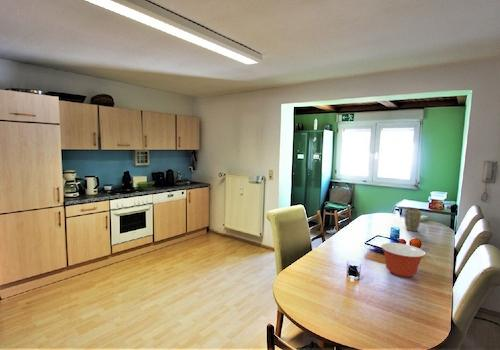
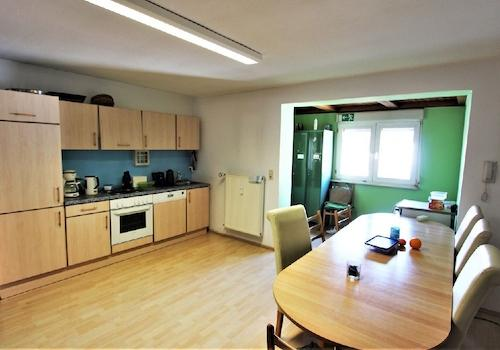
- plant pot (412, 219)
- mixing bowl (401, 261)
